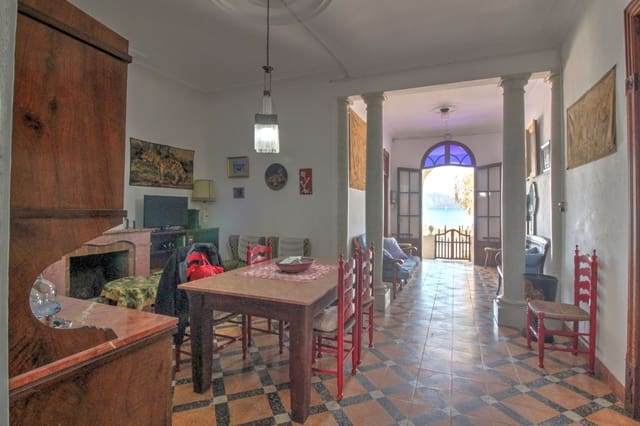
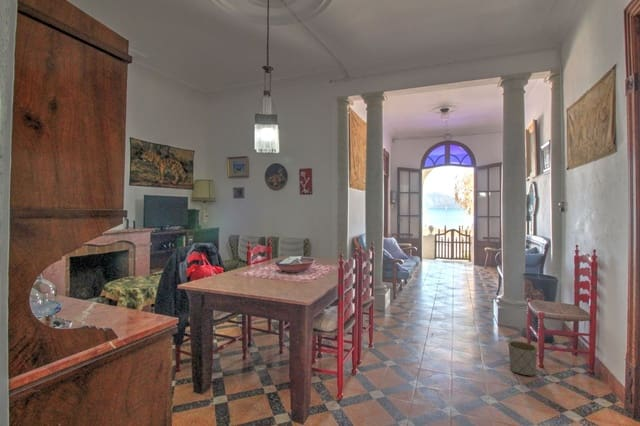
+ planter (522, 358)
